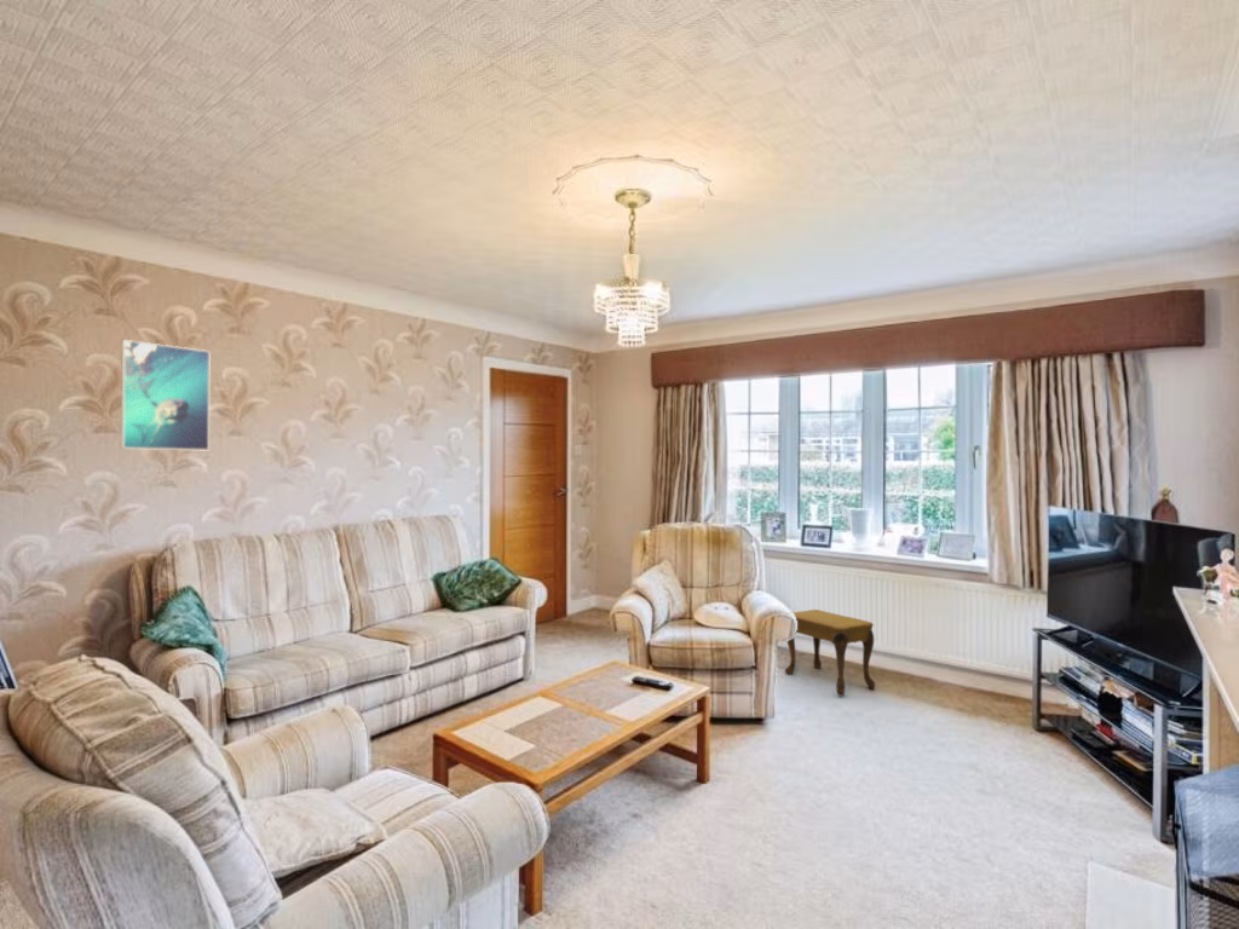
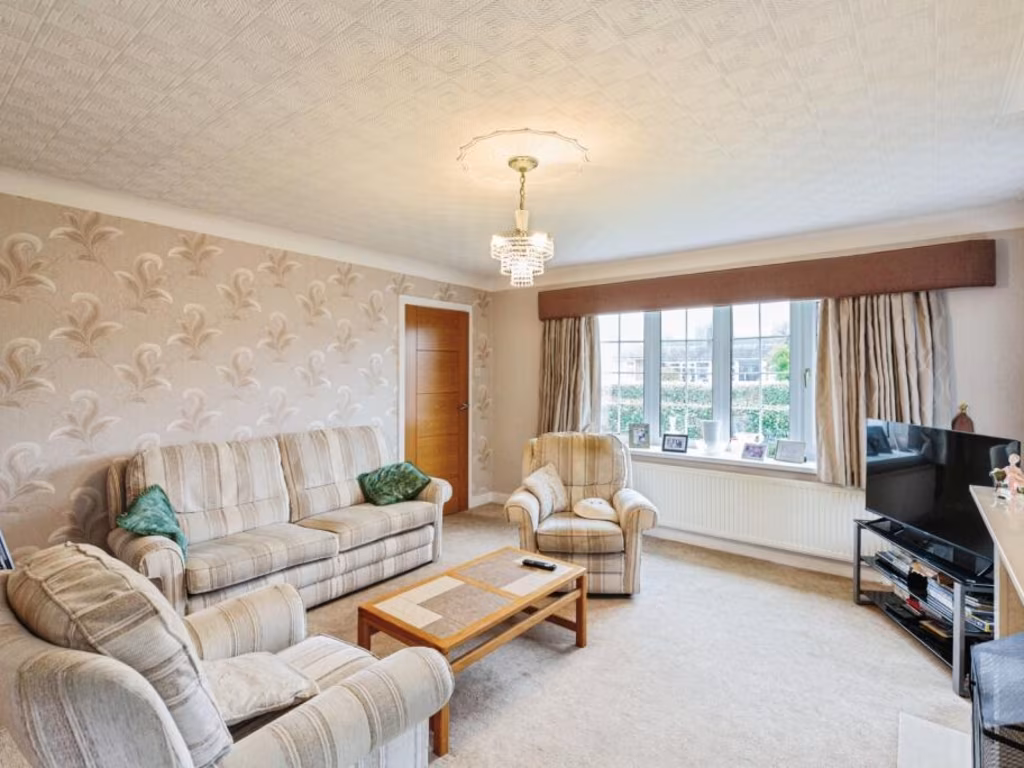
- footstool (830, 641)
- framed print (167, 397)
